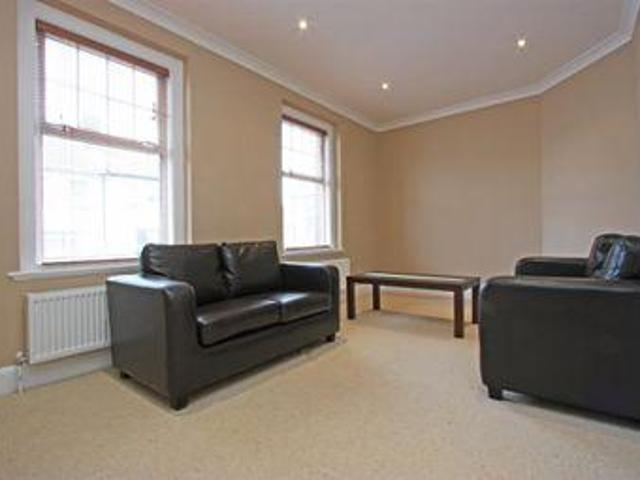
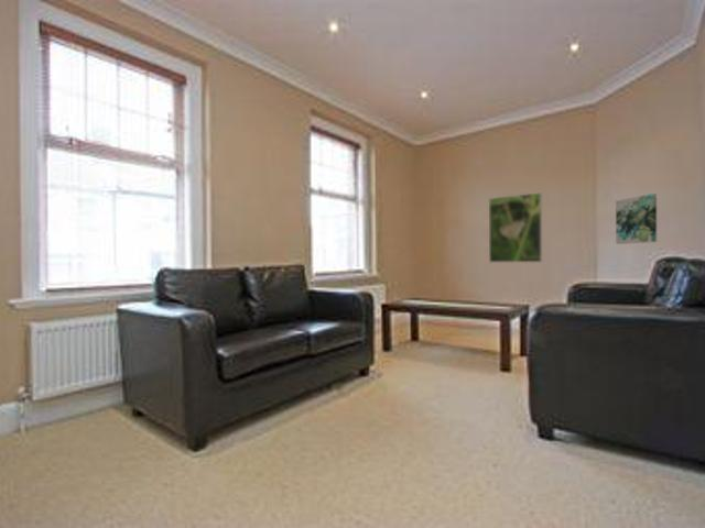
+ wall art (634, 220)
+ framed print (514, 229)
